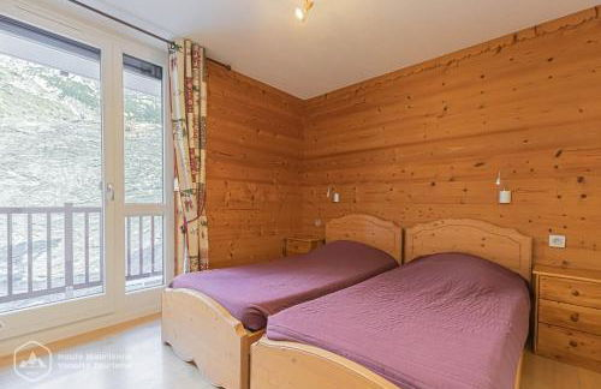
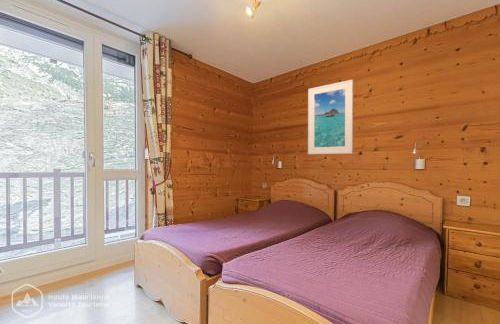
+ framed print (329, 119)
